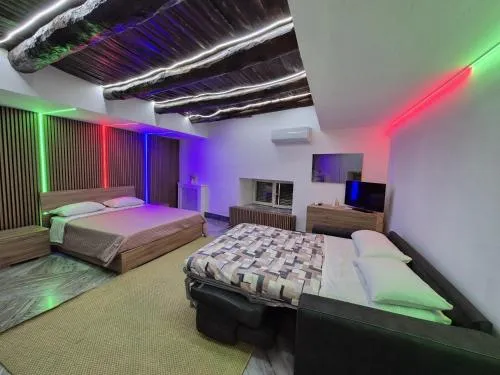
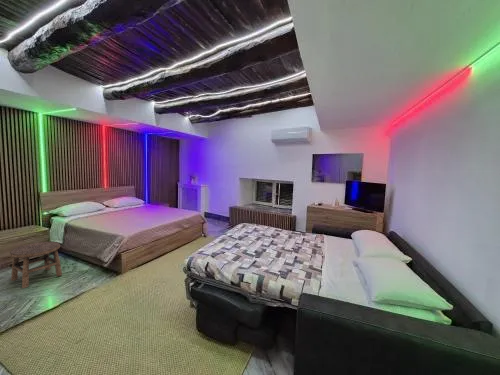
+ stool (36, 261)
